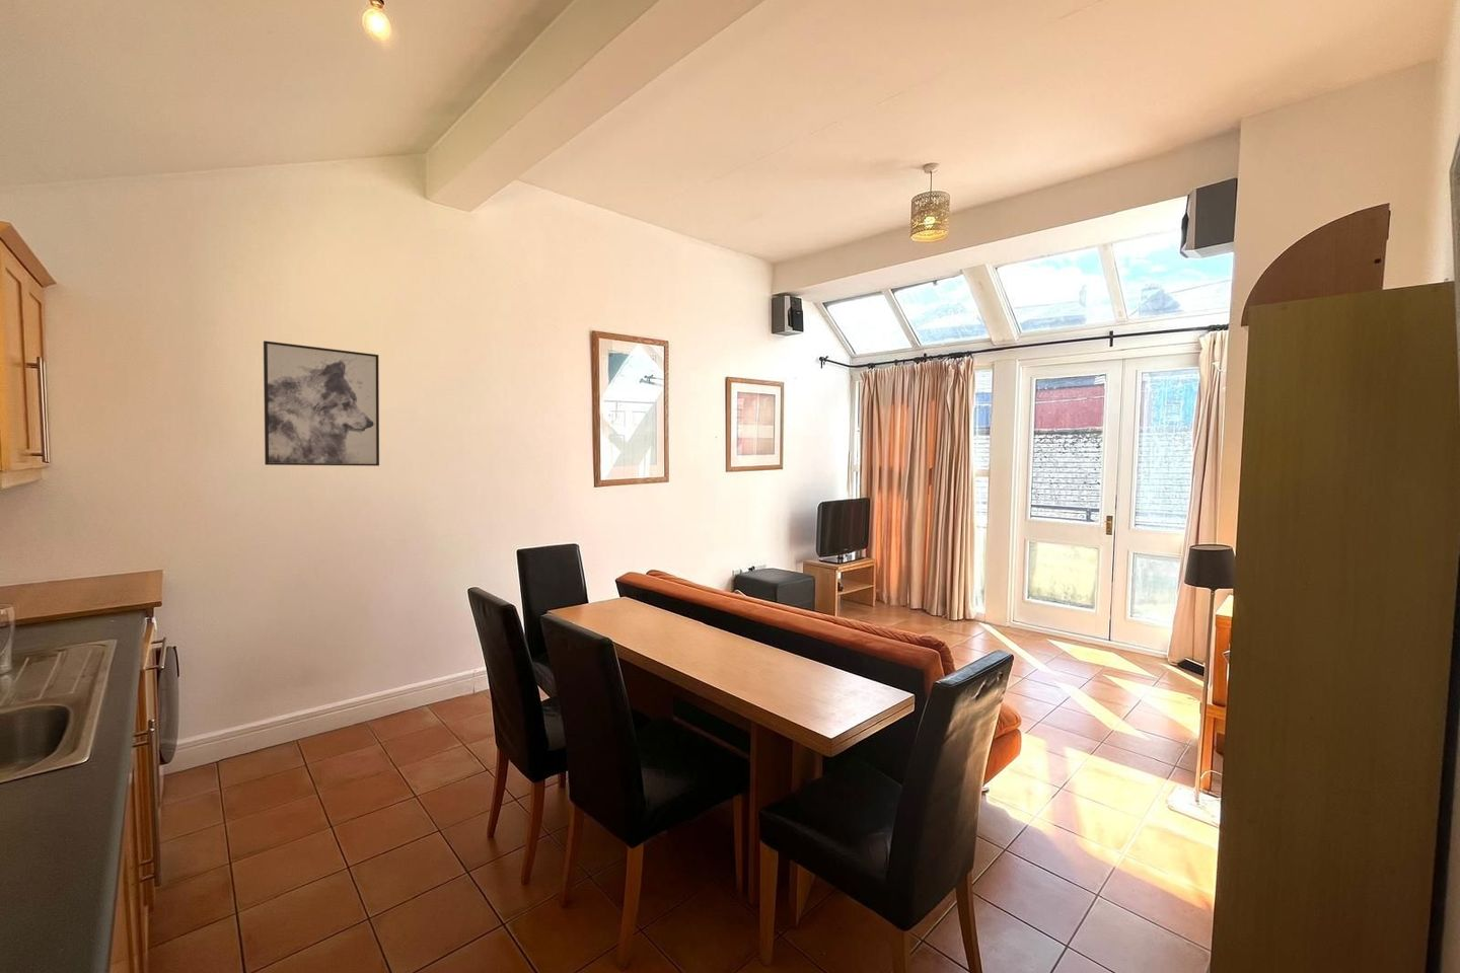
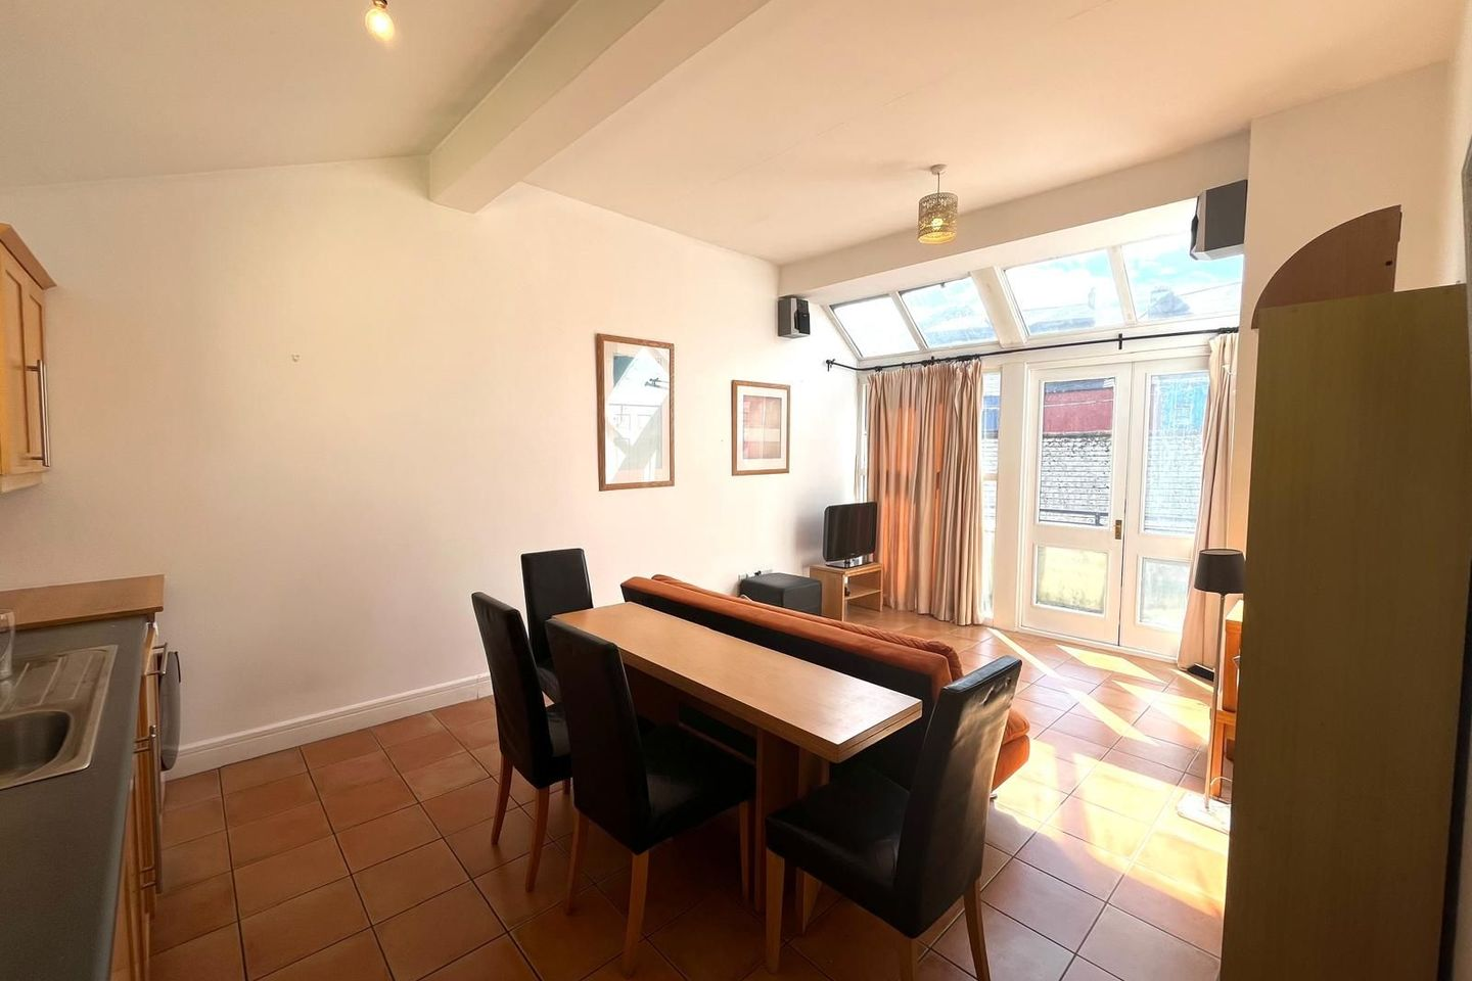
- wall art (325, 406)
